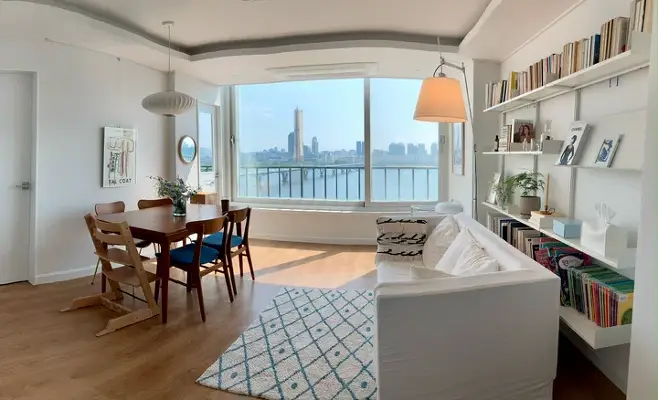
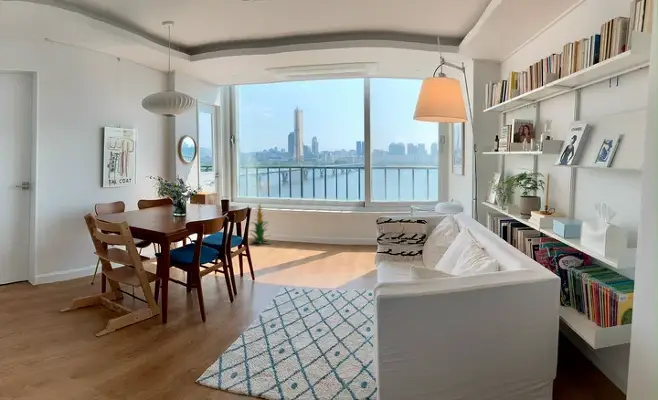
+ indoor plant (259, 222)
